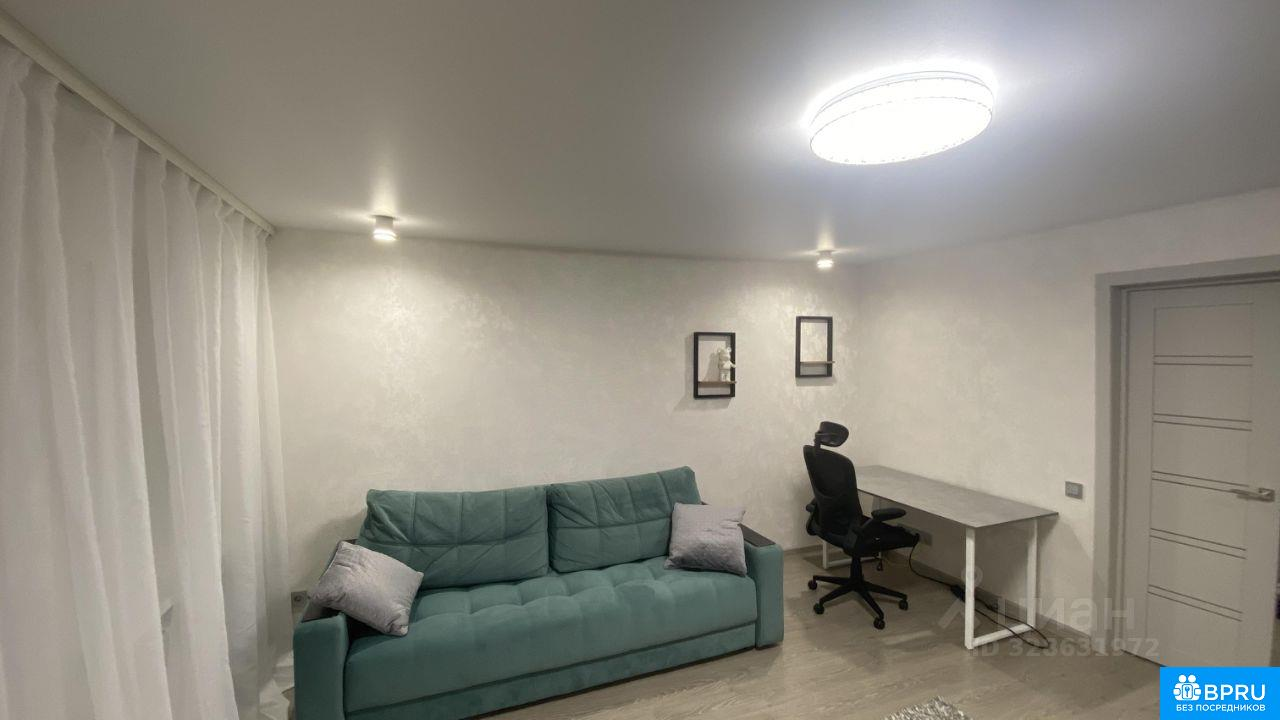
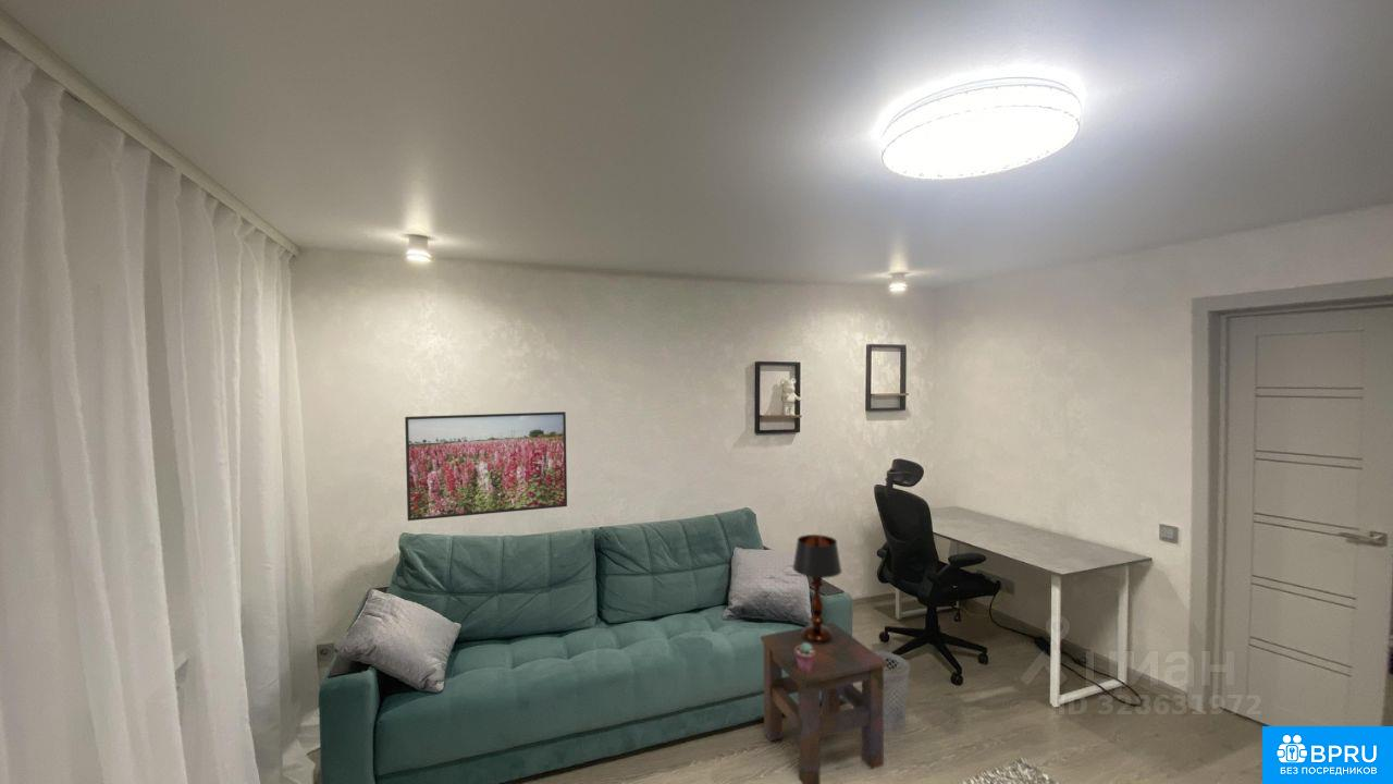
+ table lamp (816, 588)
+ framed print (490, 463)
+ wastebasket (884, 689)
+ side table (822, 698)
+ potted succulent (804, 654)
